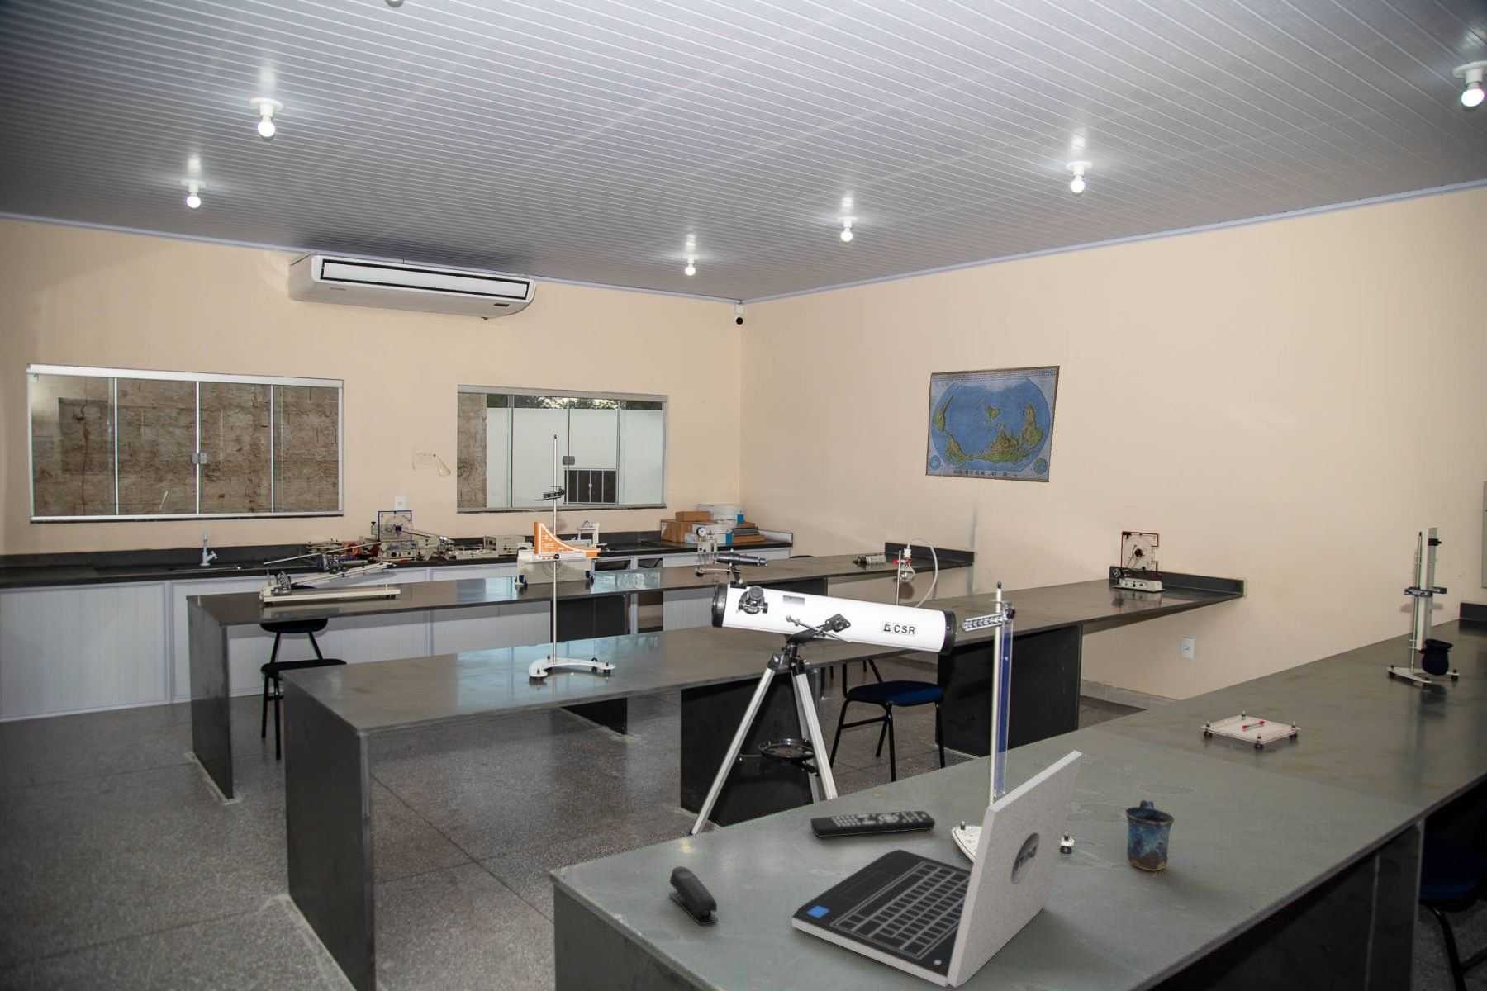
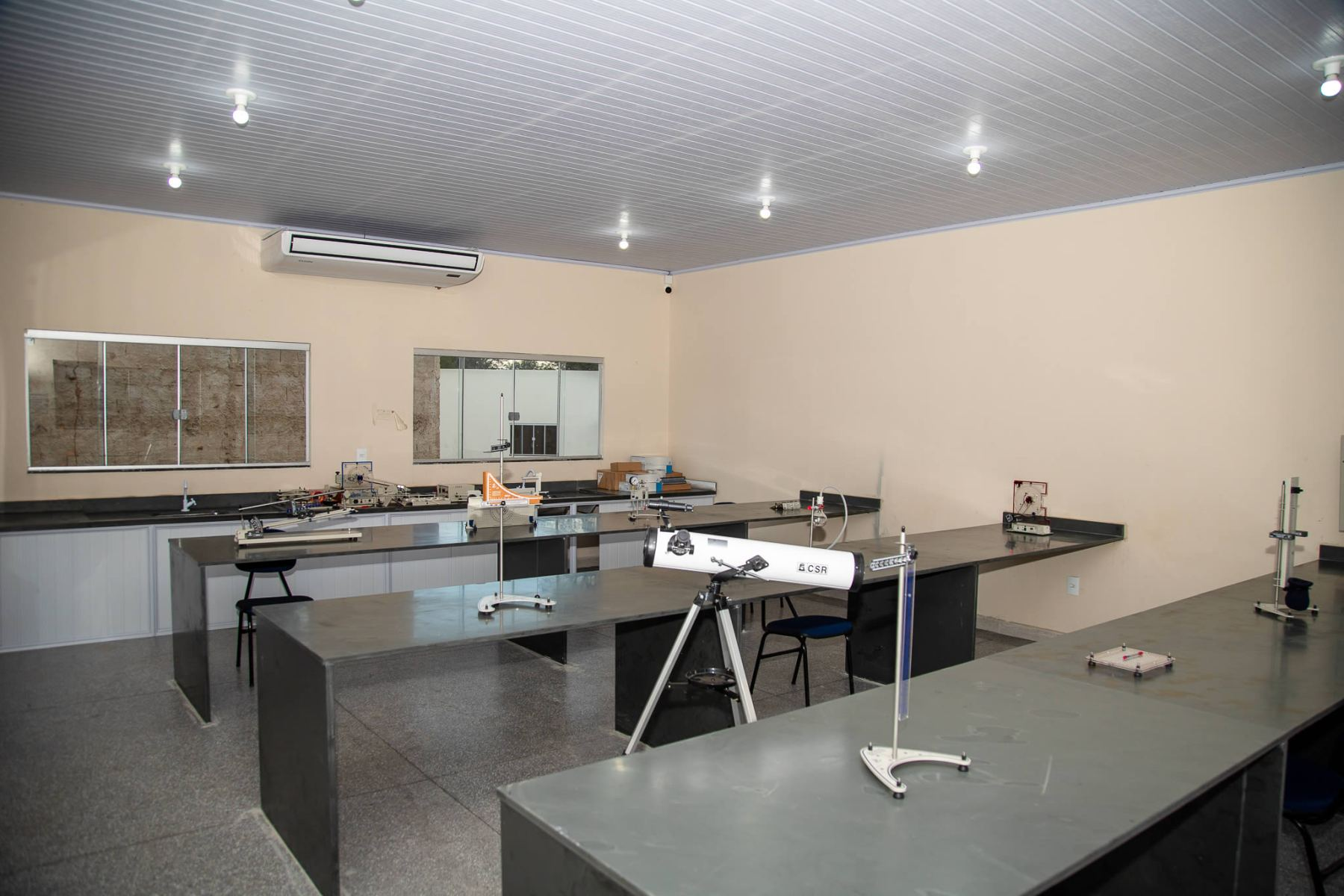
- world map (987, 424)
- stapler (693, 894)
- mug (1151, 836)
- laptop (929, 858)
- remote control (872, 824)
